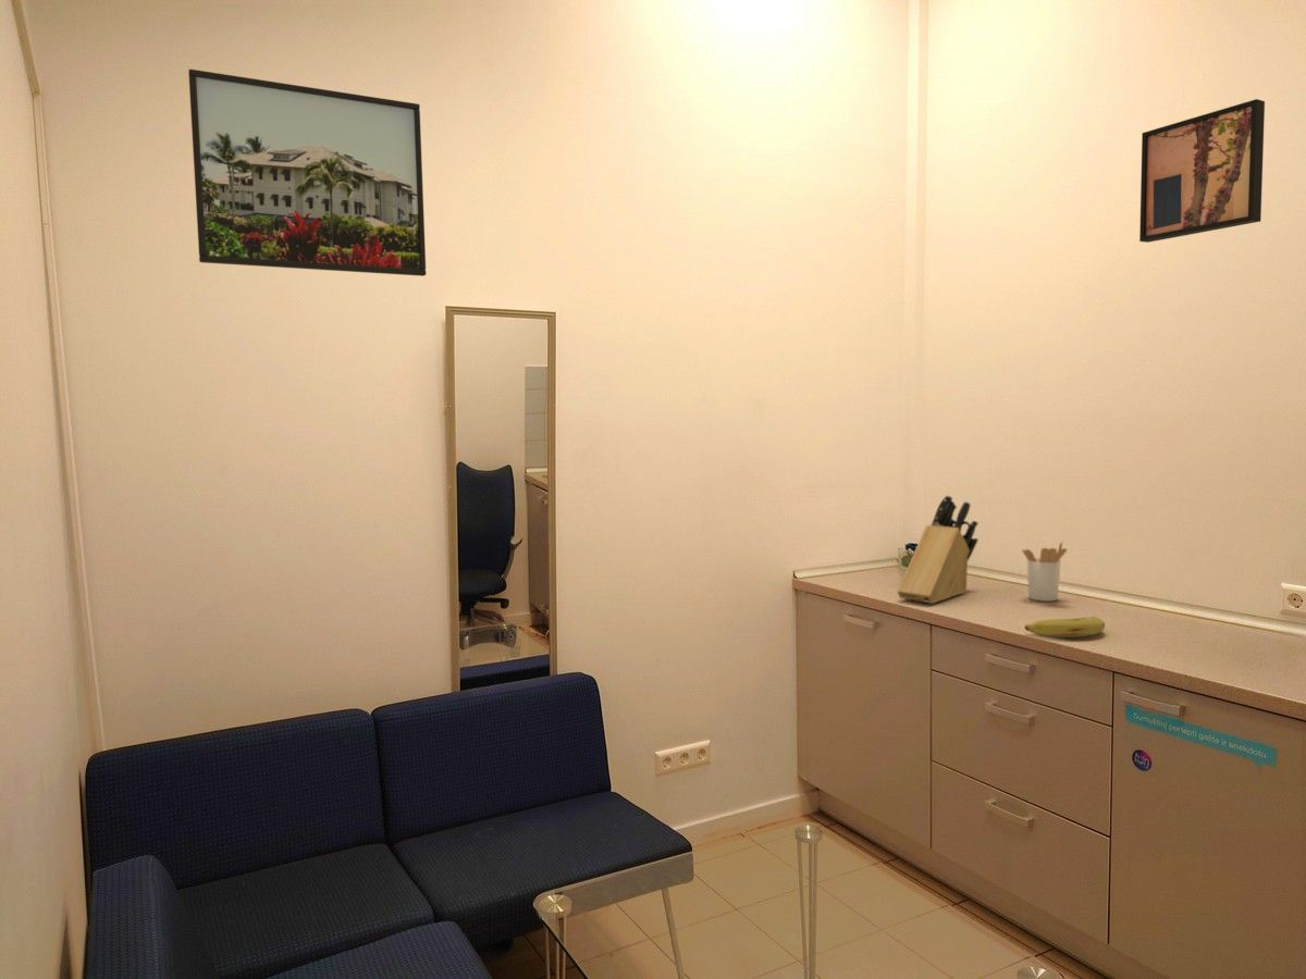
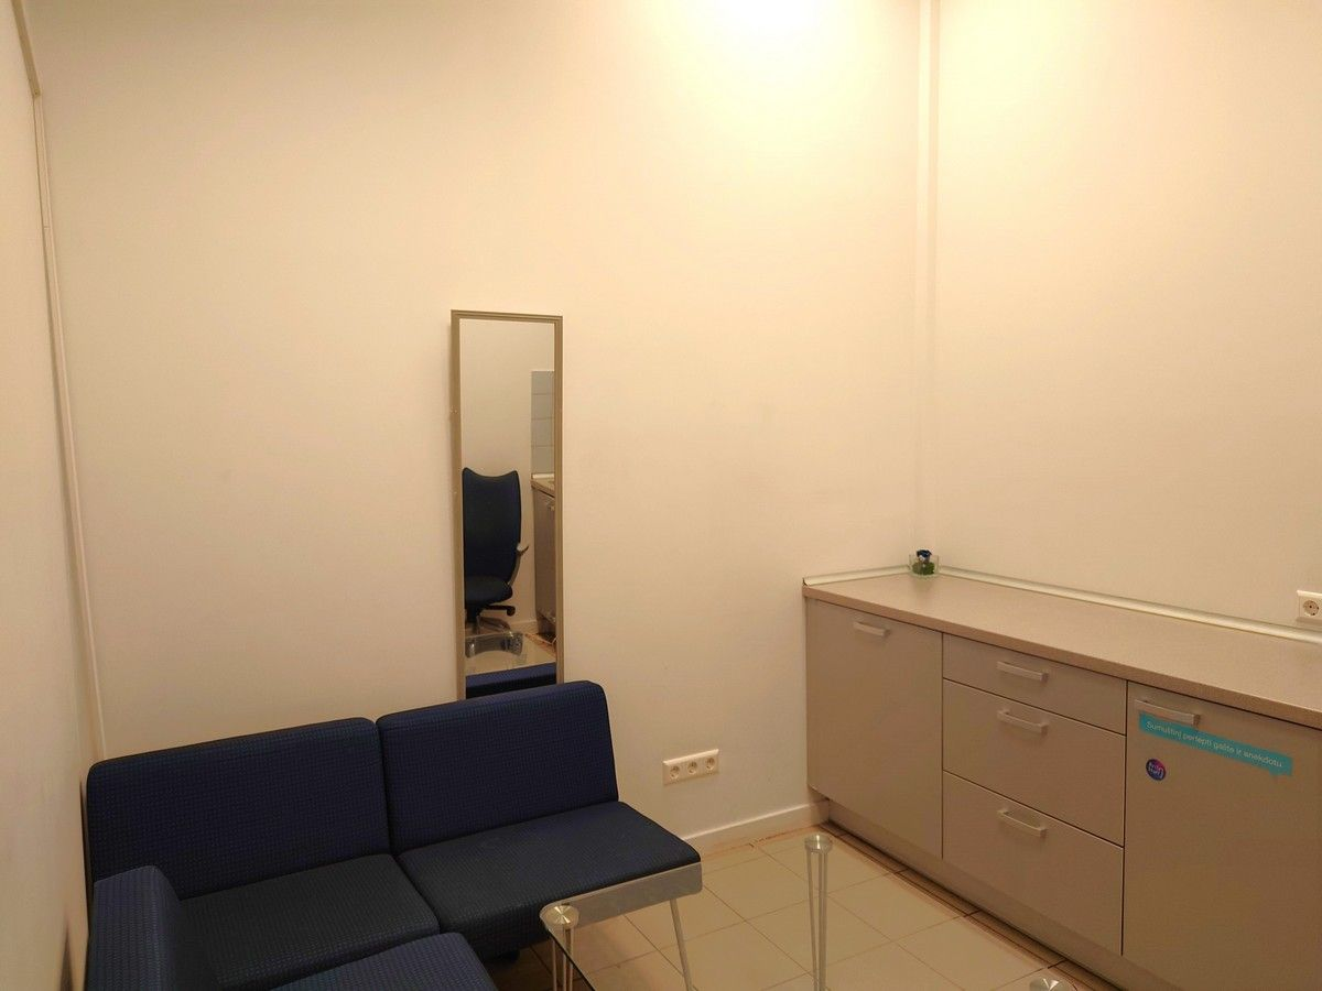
- knife block (939, 546)
- utensil holder (1046, 571)
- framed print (315, 179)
- wall art (1198, 175)
- fruit (1062, 621)
